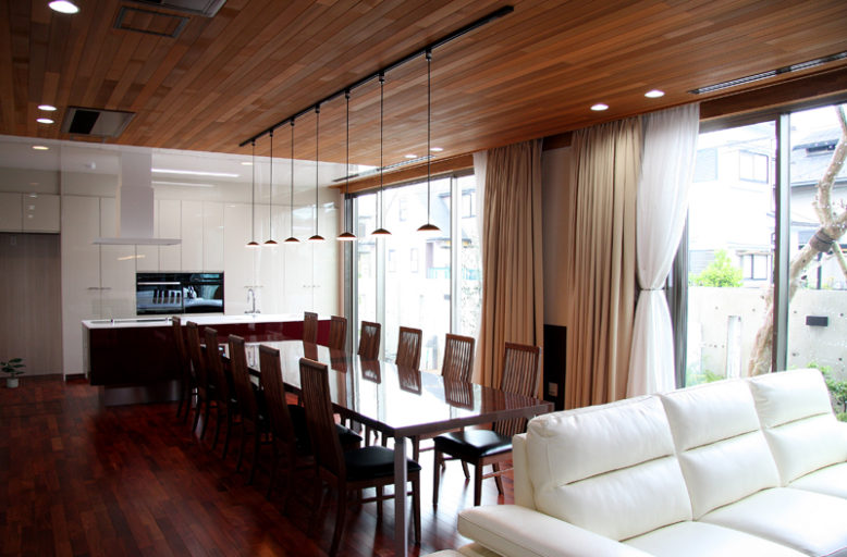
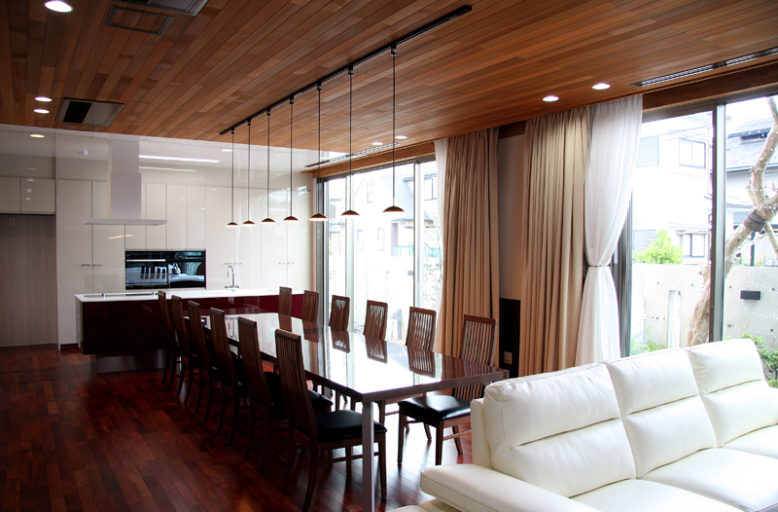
- potted plant (13, 372)
